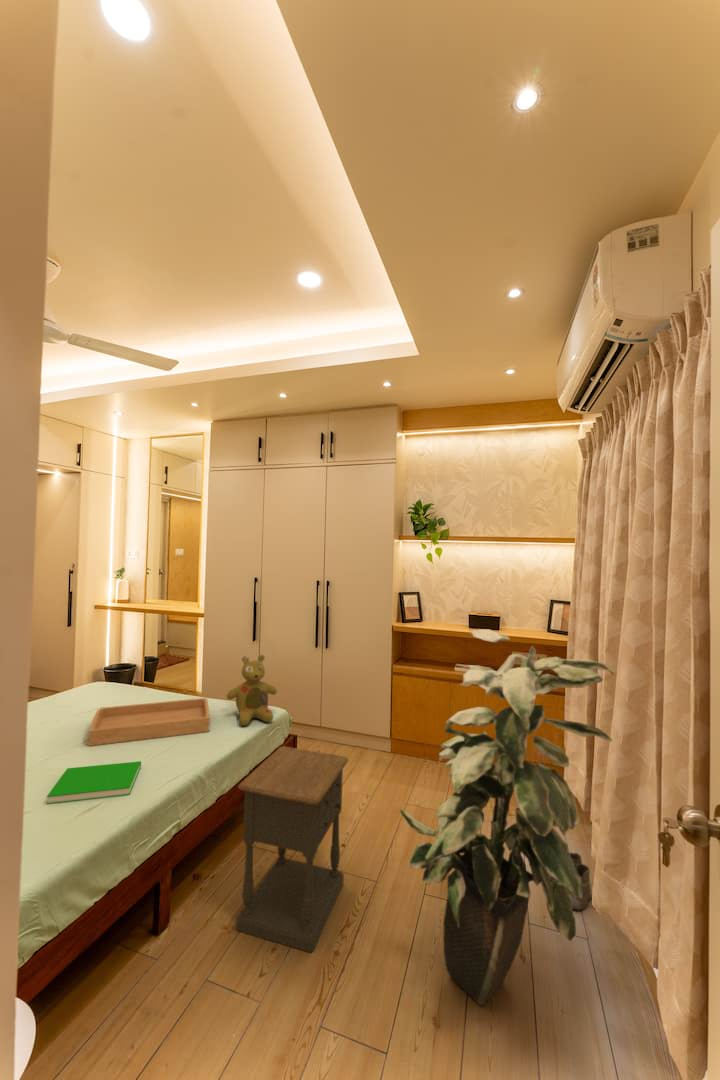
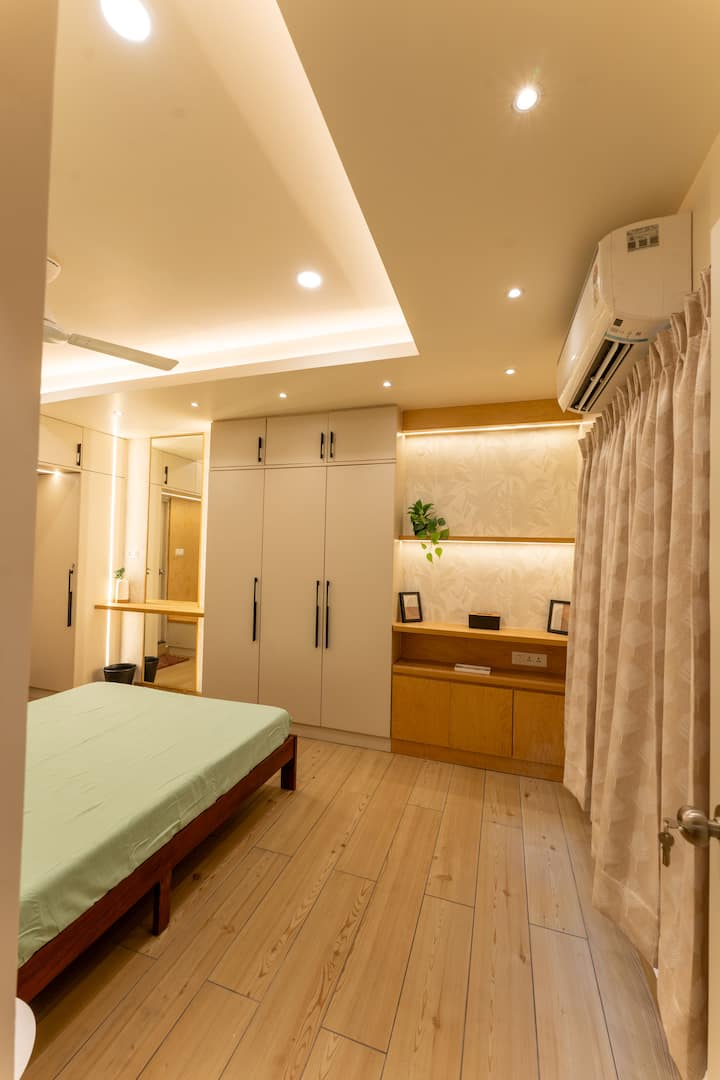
- boots (576, 871)
- indoor plant (501, 807)
- serving tray (153, 717)
- nightstand (295, 837)
- book (97, 780)
- stuffed bear (254, 688)
